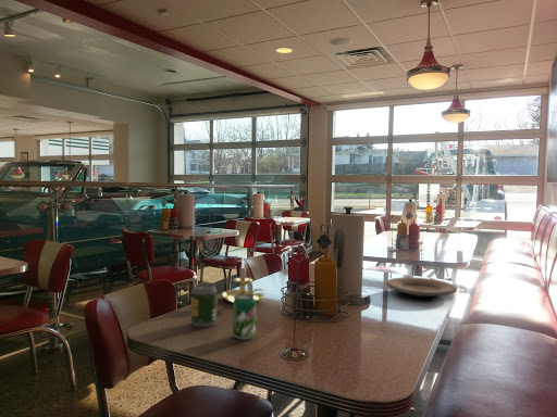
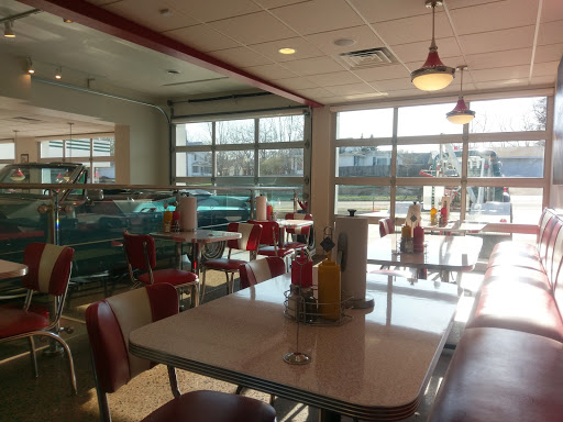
- beverage can (244, 316)
- soda can (203, 304)
- candle holder (245, 278)
- plate (420, 288)
